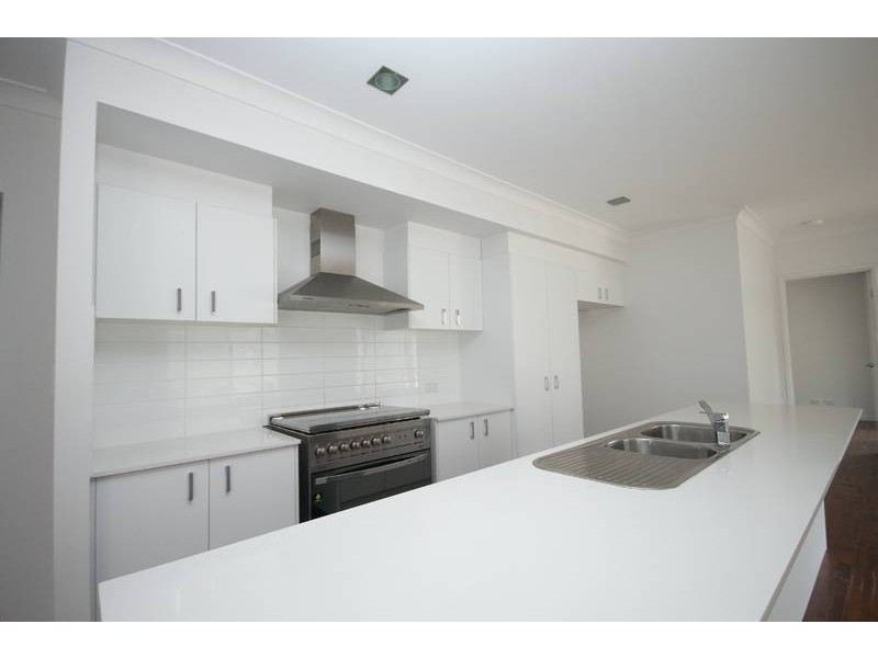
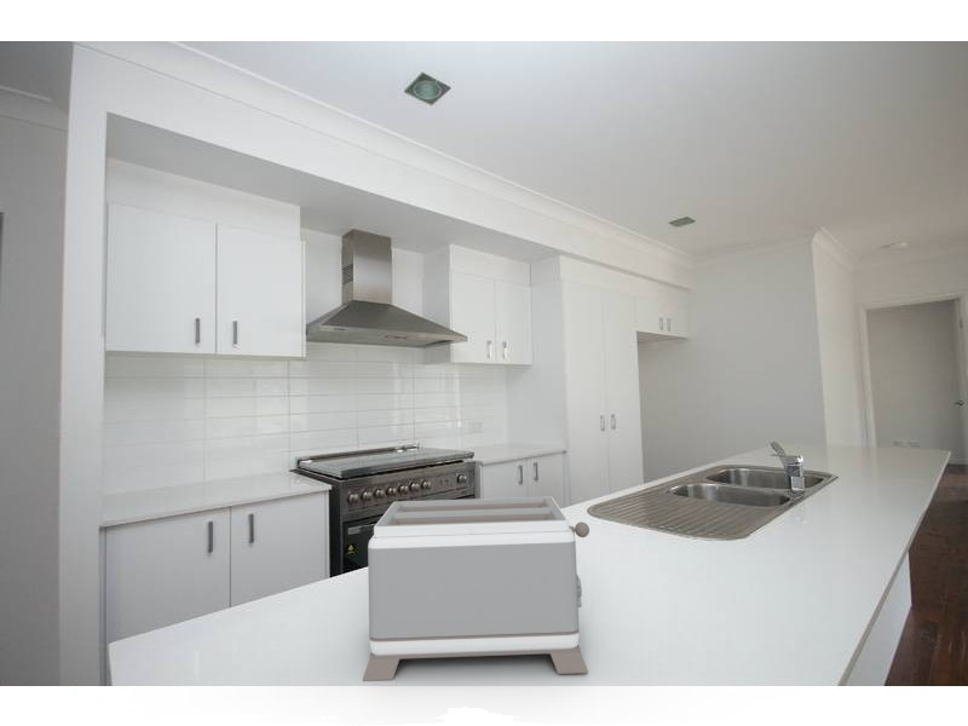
+ toaster (483, 575)
